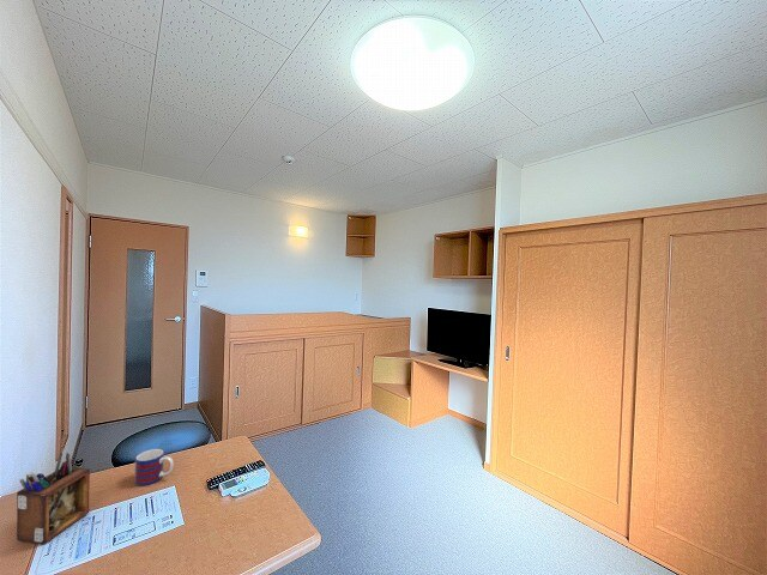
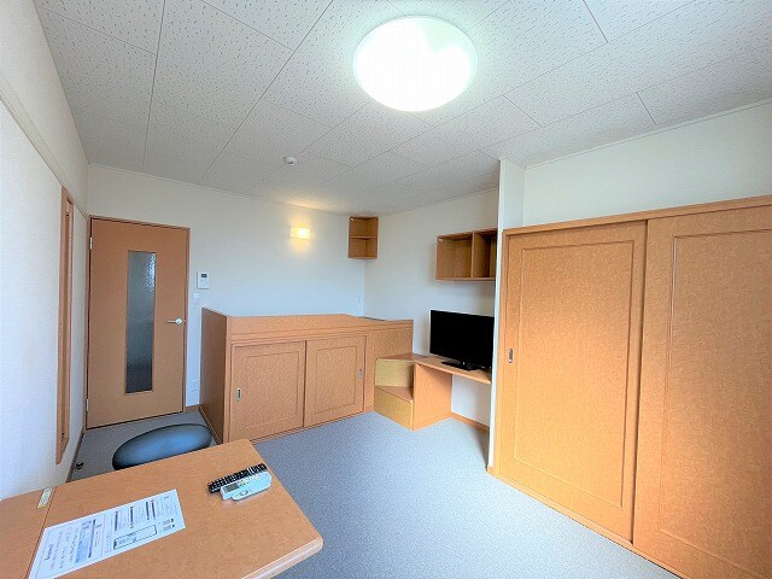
- desk organizer (55, 494)
- mug (155, 466)
